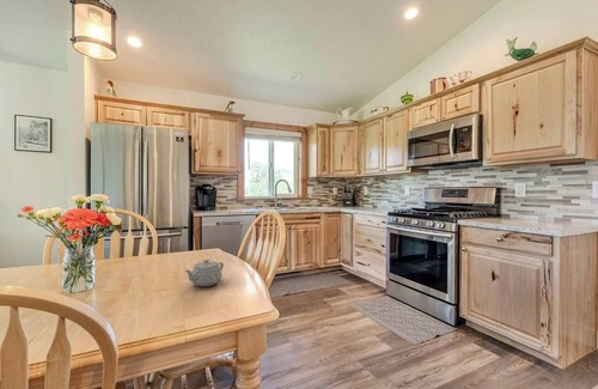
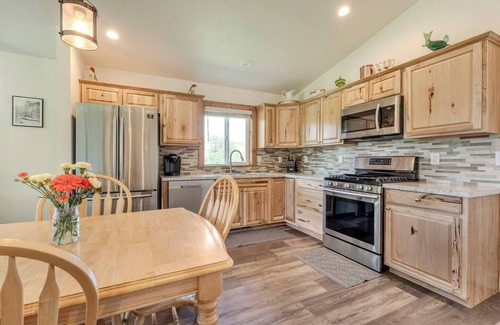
- teapot (205, 272)
